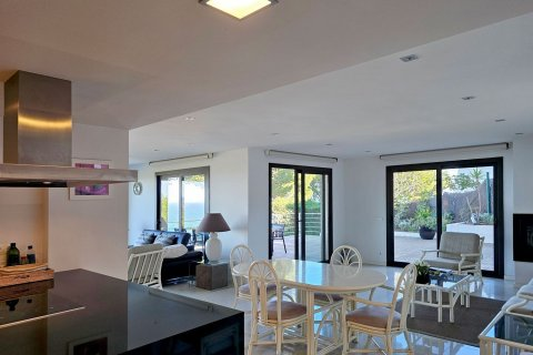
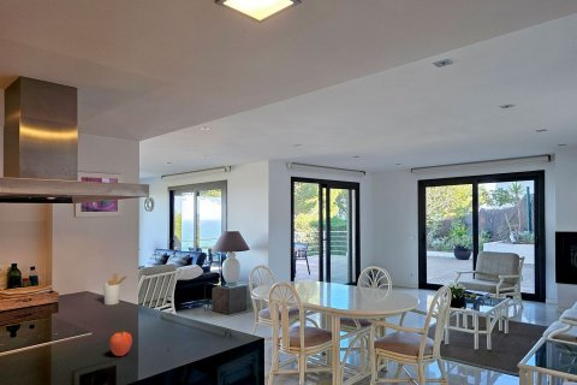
+ utensil holder (115, 289)
+ apple (120, 342)
